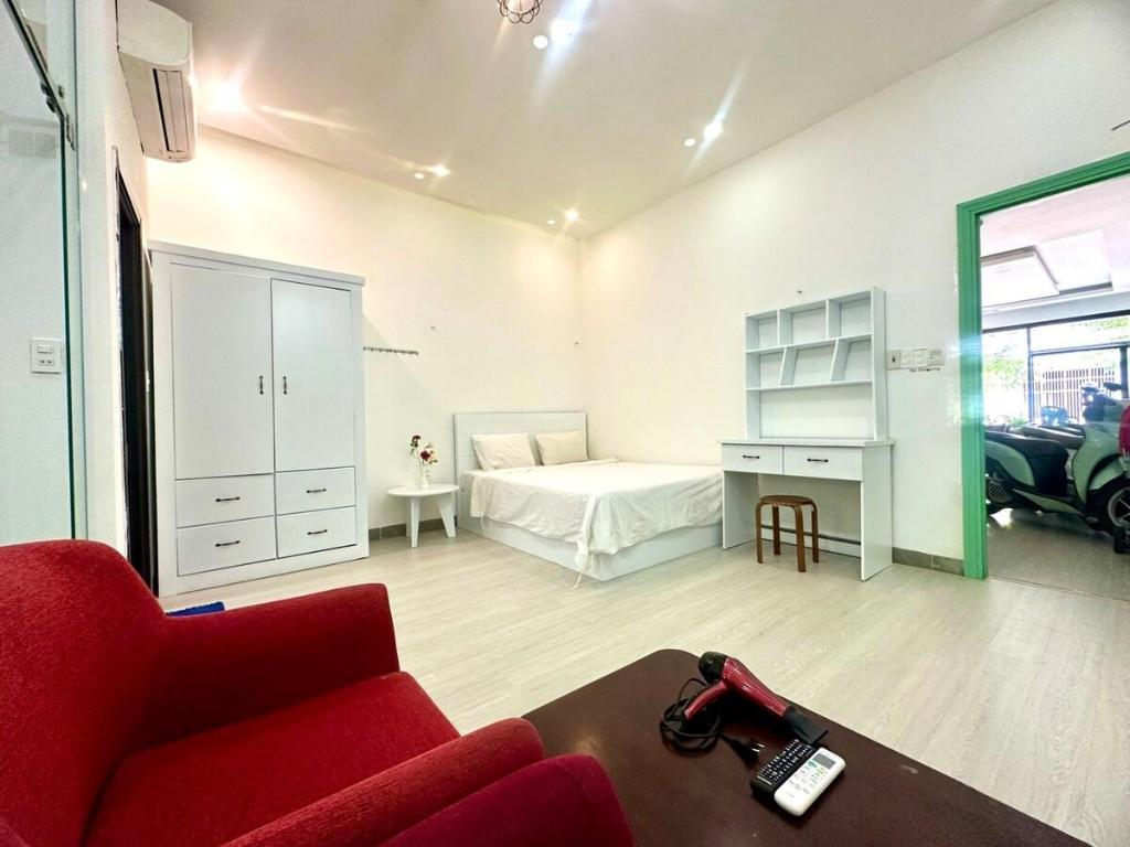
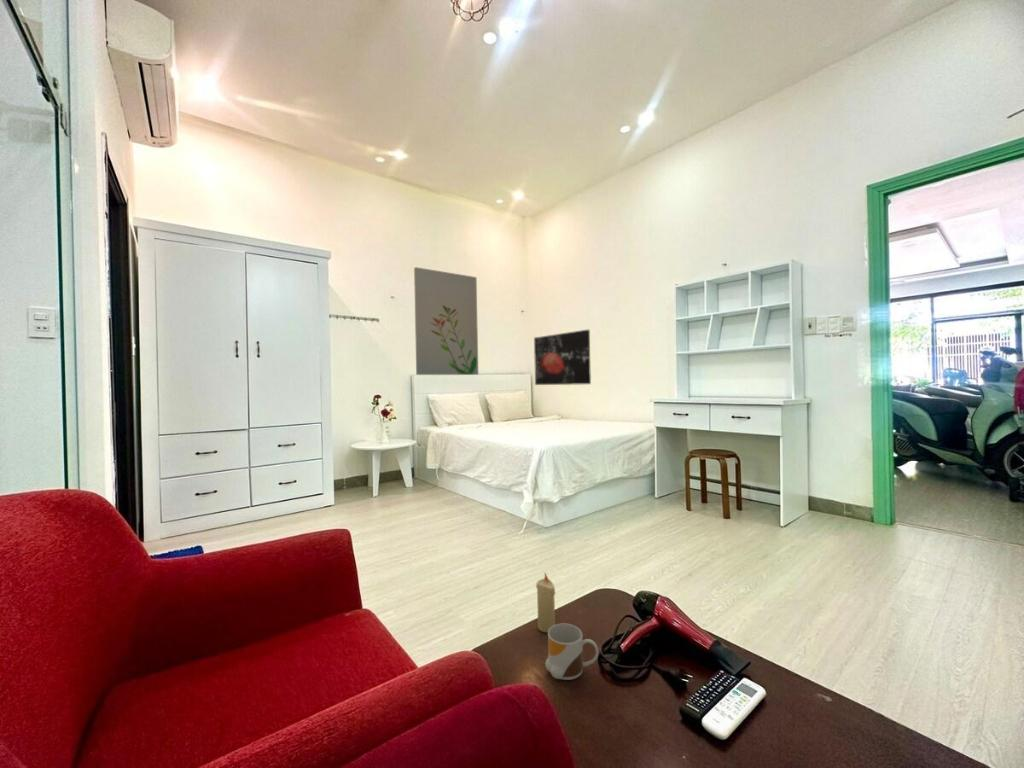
+ wall art (560, 359)
+ wall art (447, 323)
+ mug (572, 652)
+ candle (545, 599)
